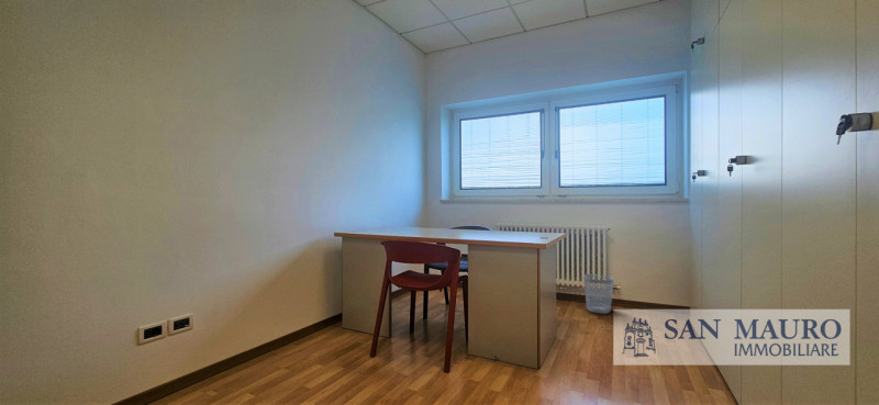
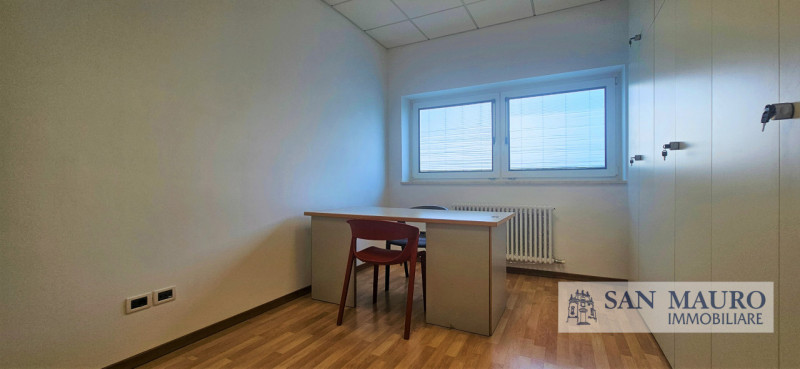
- wastebasket (598, 293)
